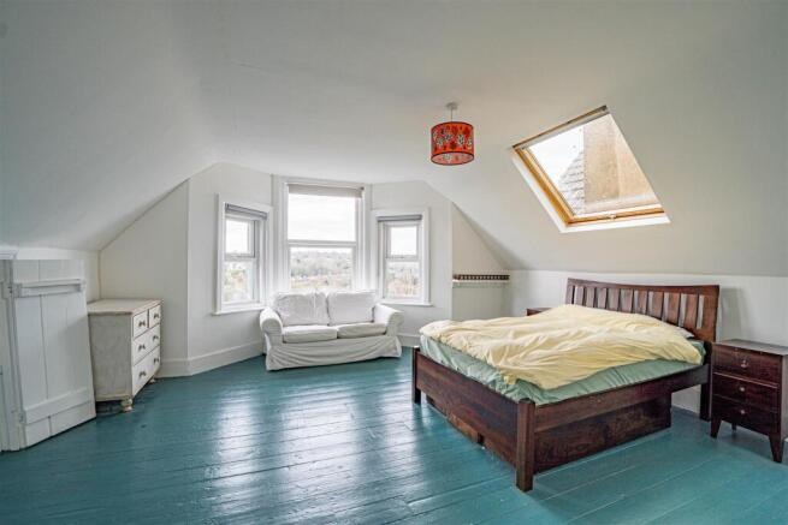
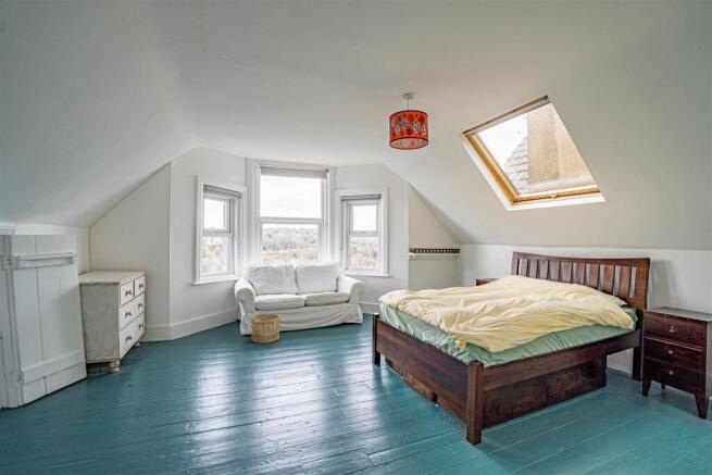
+ wooden bucket (265, 327)
